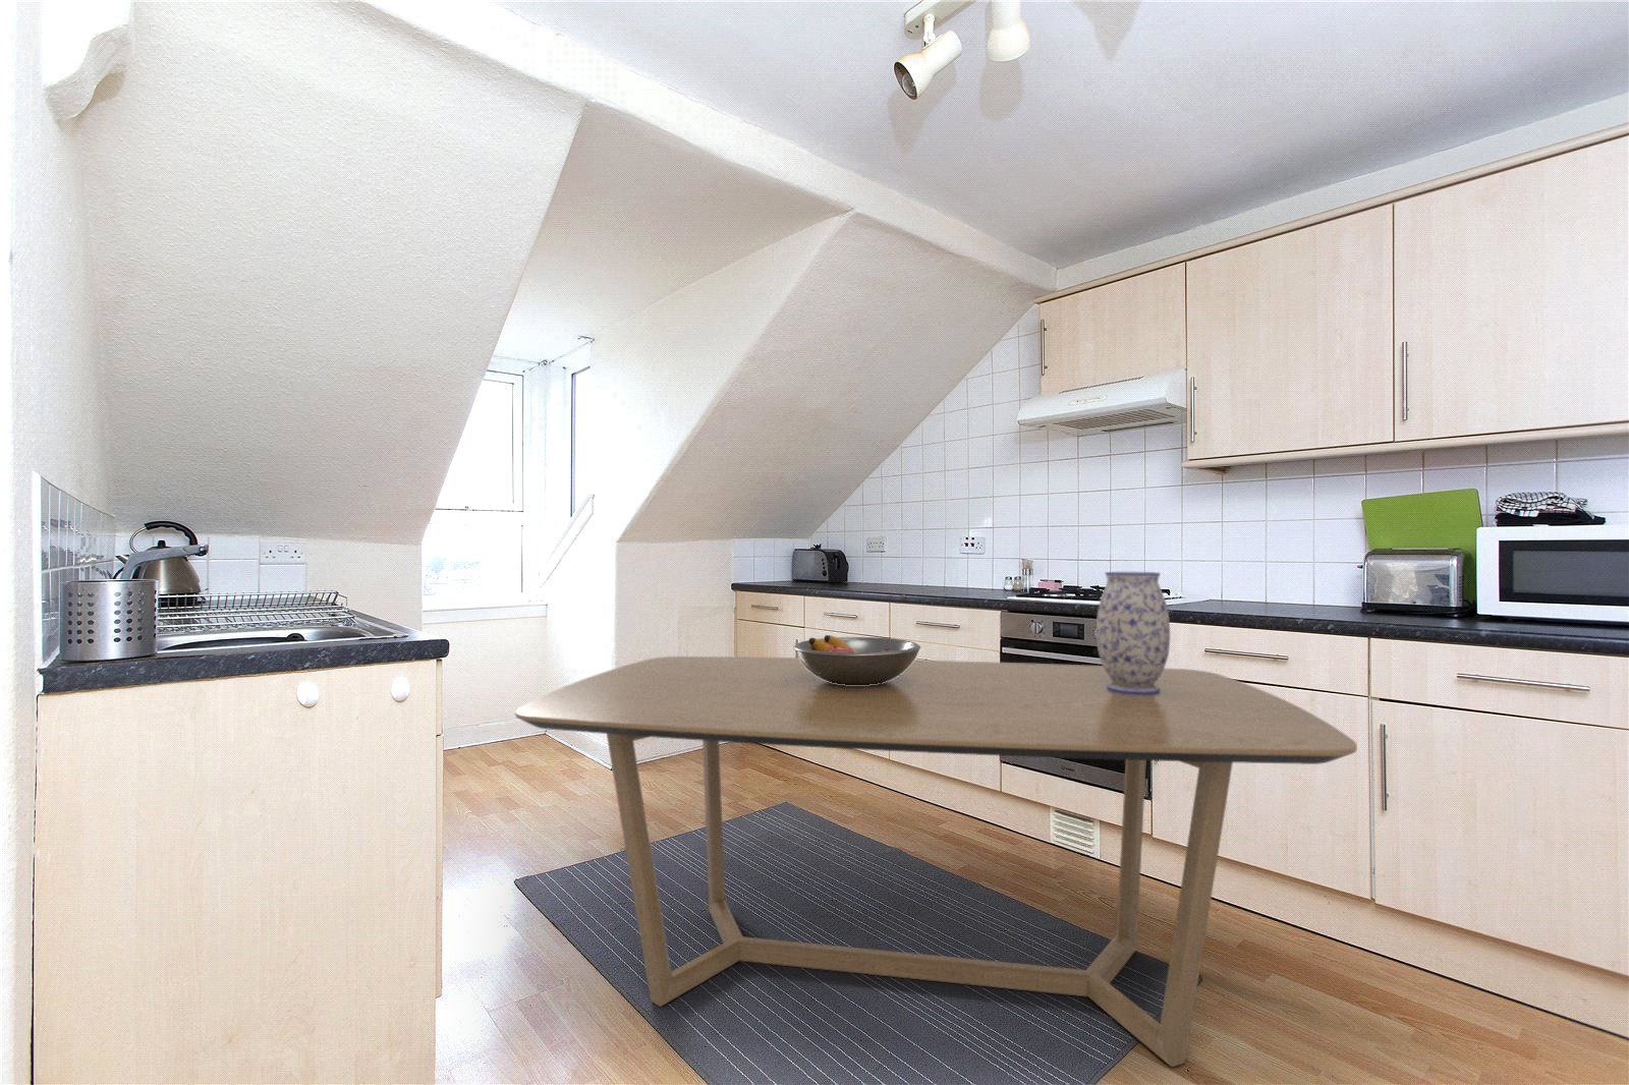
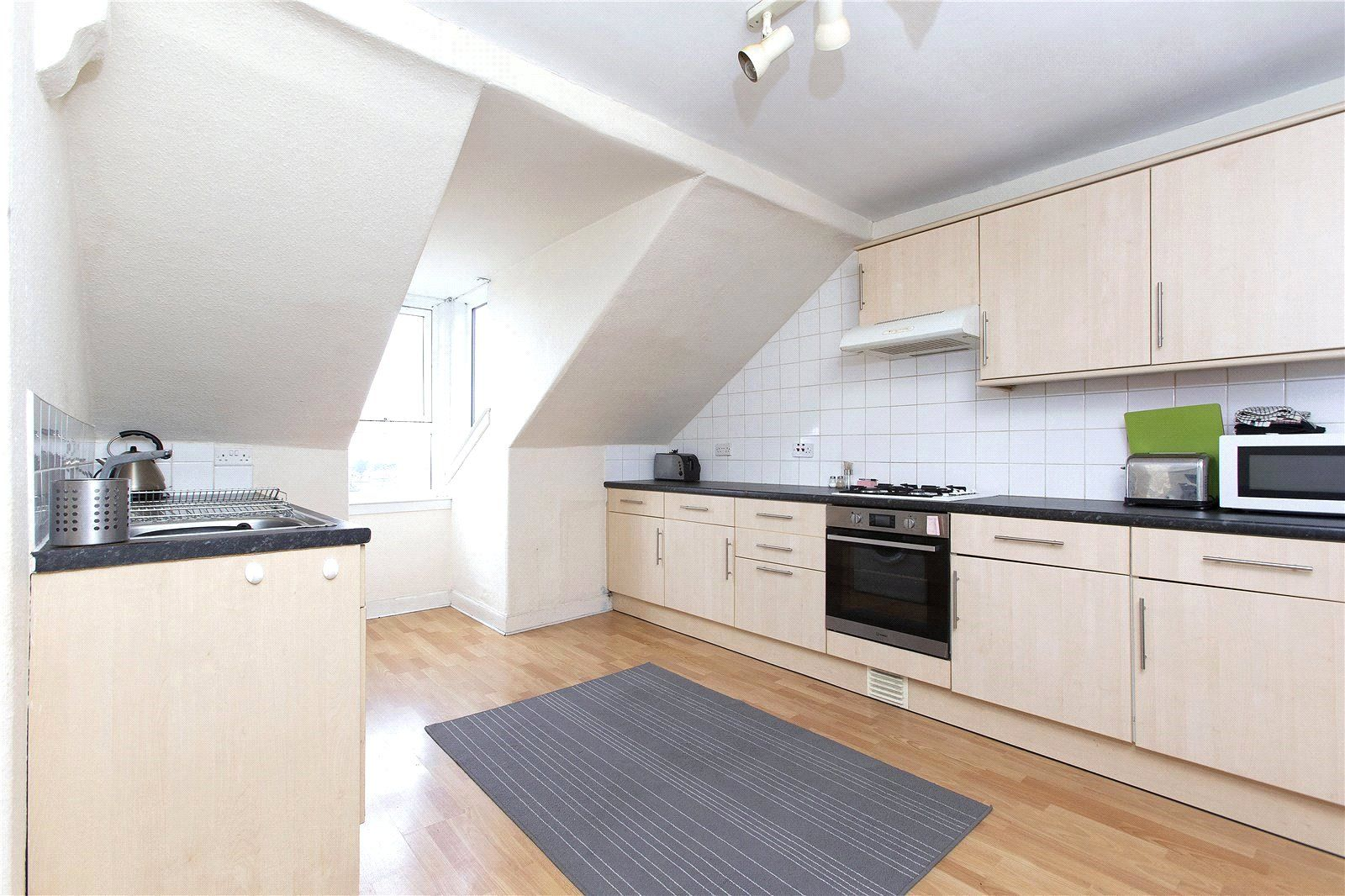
- fruit bowl (856, 656)
- vase (1132, 630)
- dining table (905, 751)
